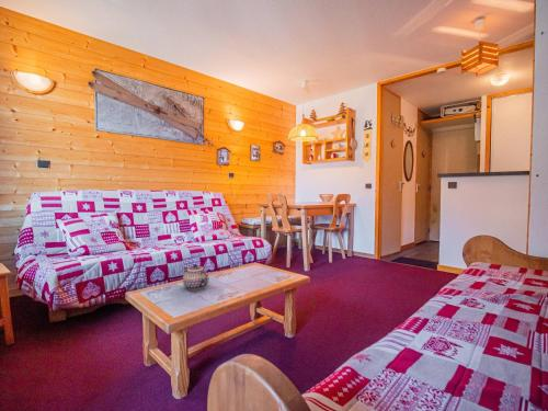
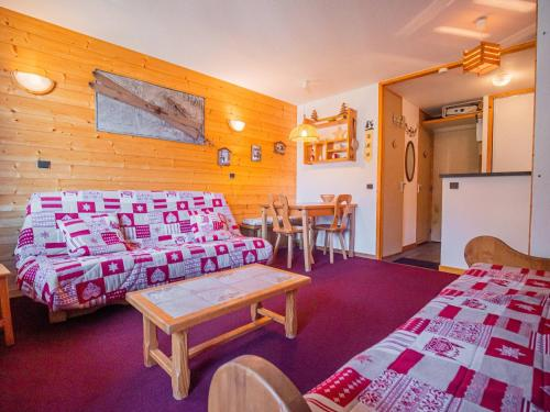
- teapot (195, 275)
